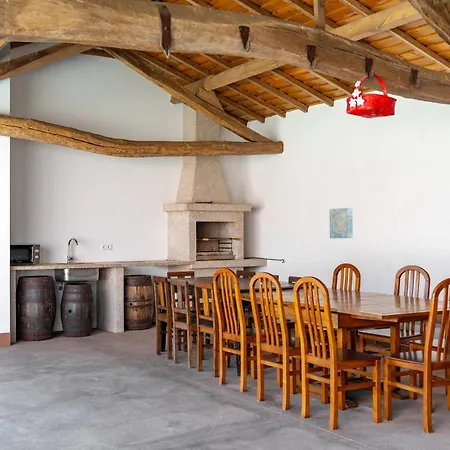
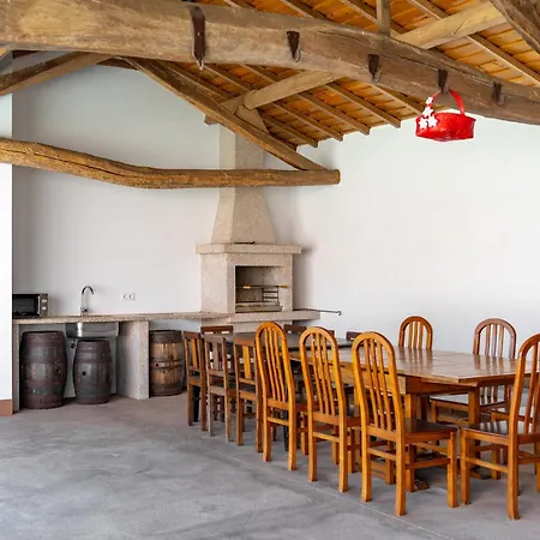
- wall art (340, 223)
